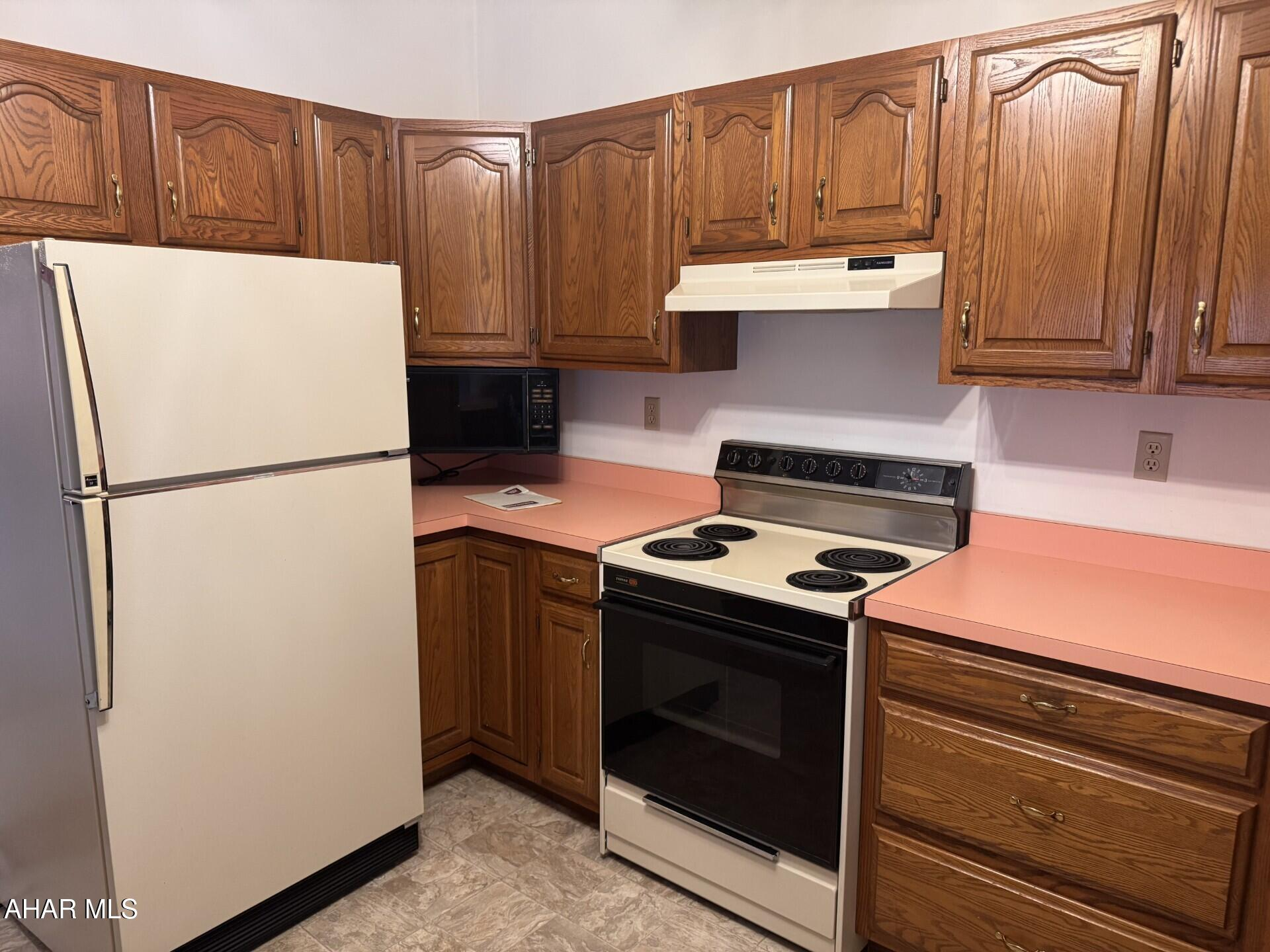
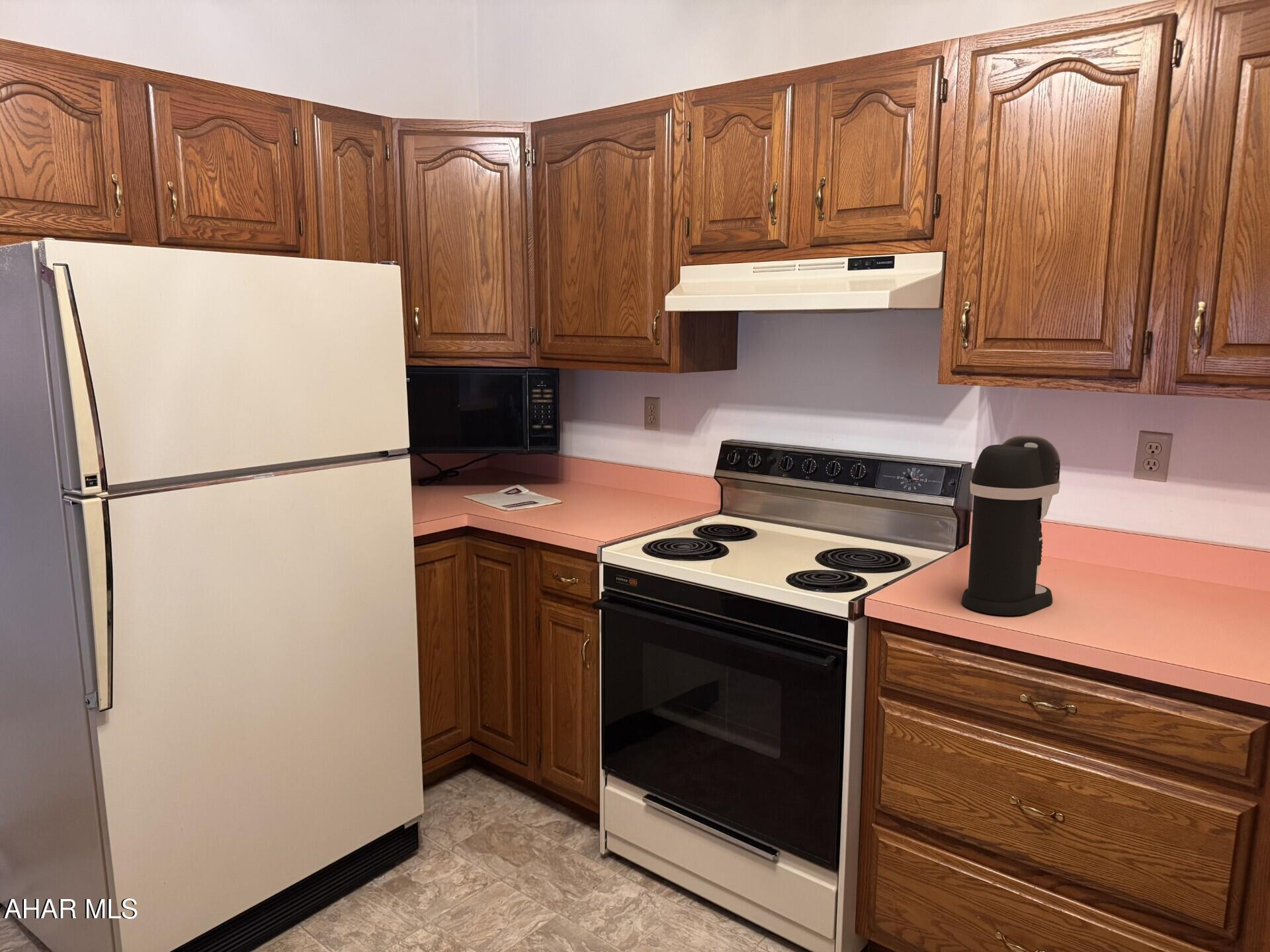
+ coffee maker (1012, 520)
